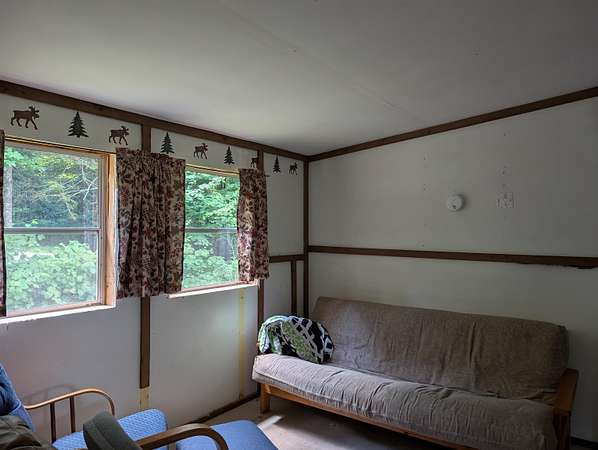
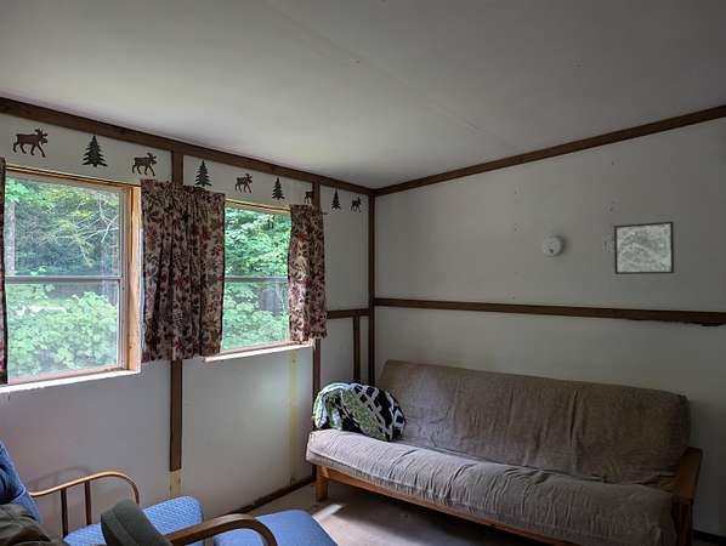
+ wall art (642, 249)
